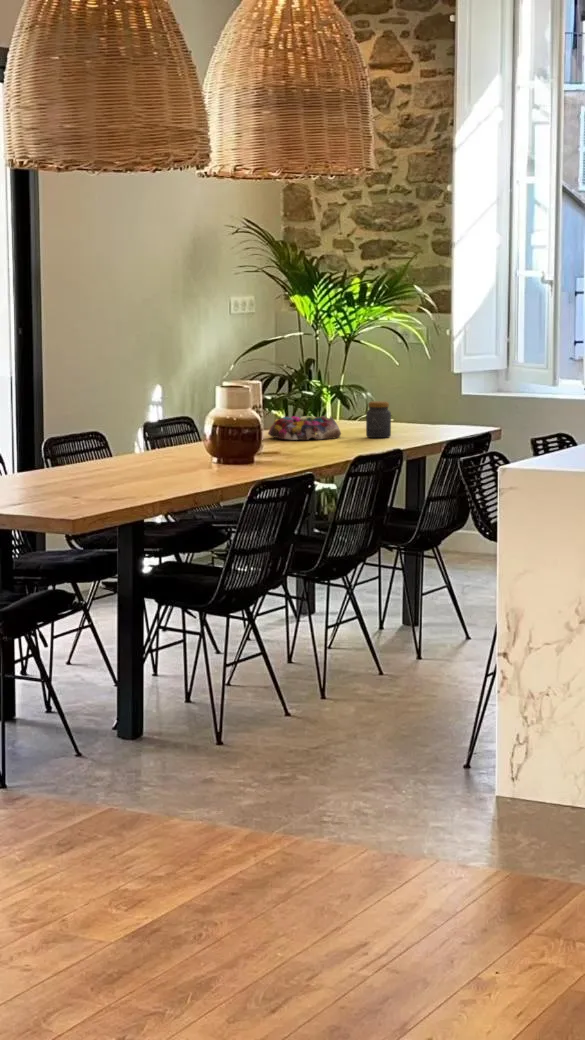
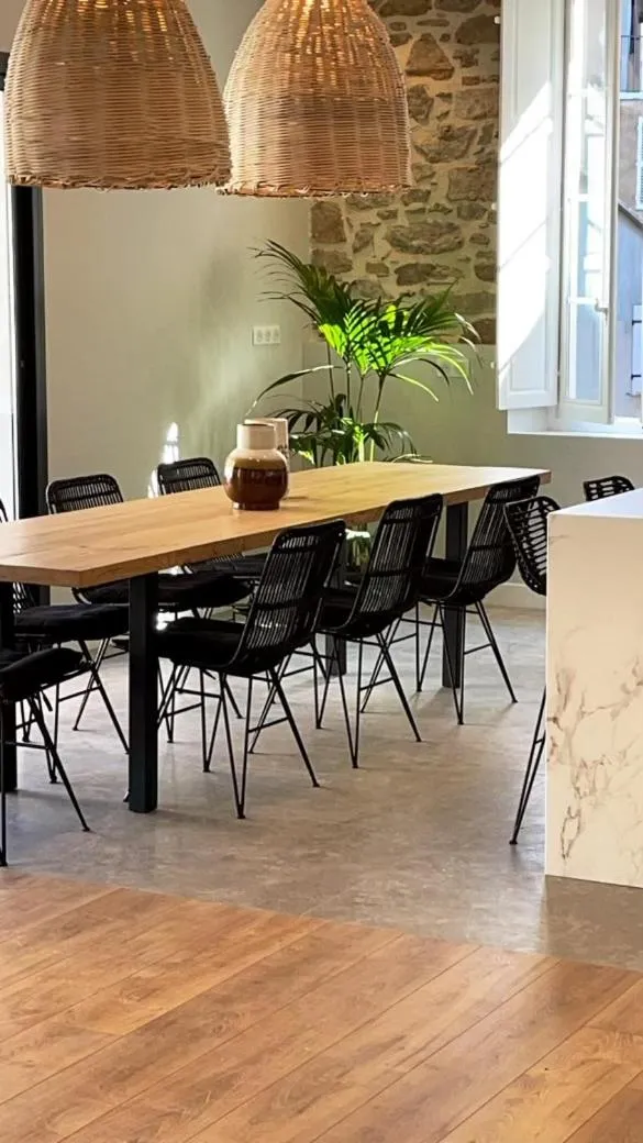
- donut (304, 426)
- jar (378, 419)
